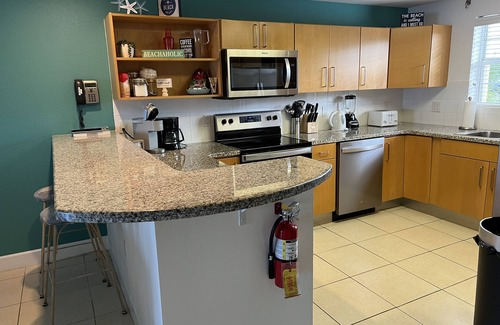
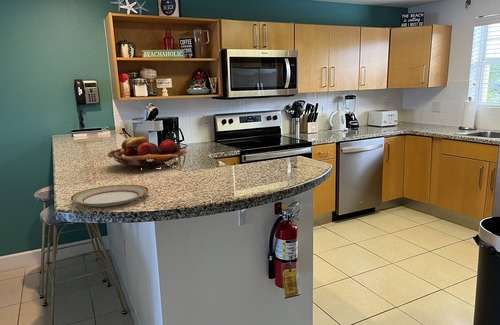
+ plate (111, 196)
+ fruit basket (146, 151)
